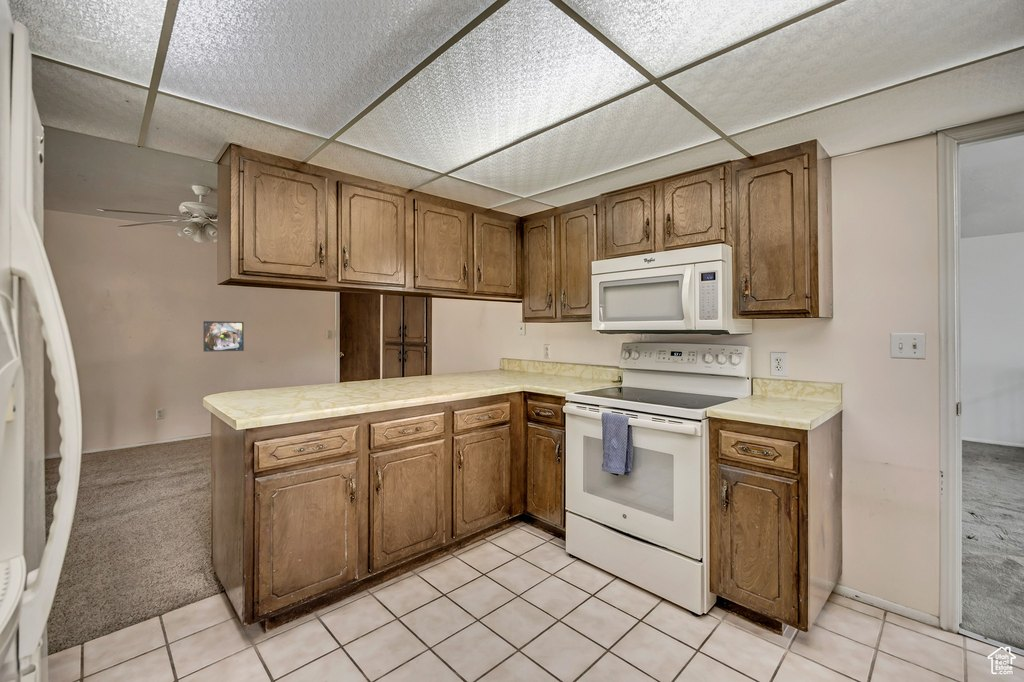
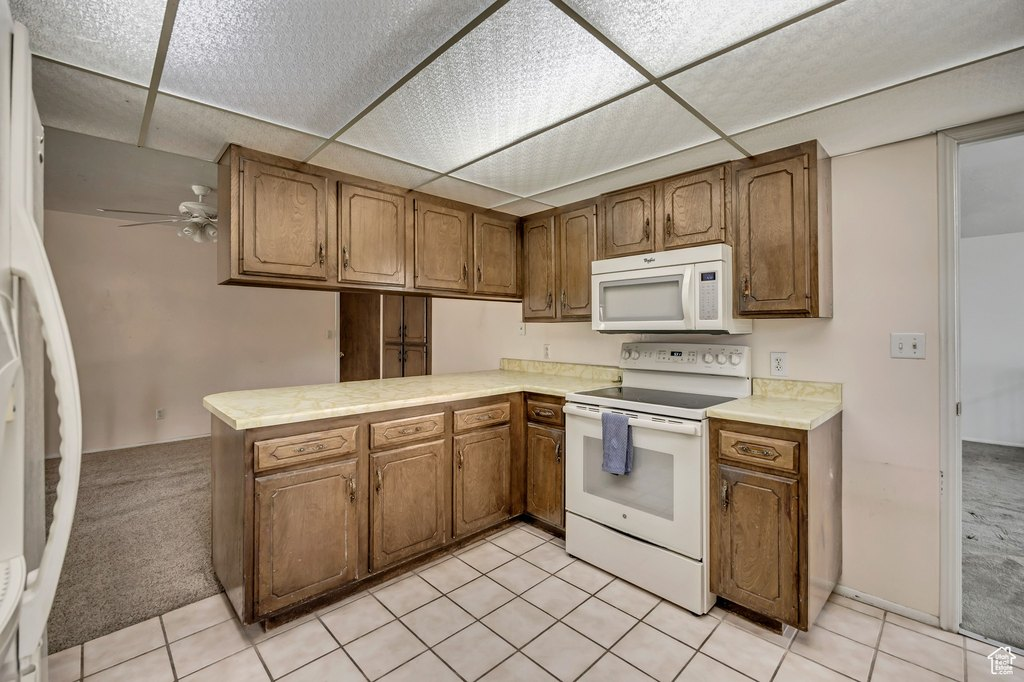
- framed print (224, 336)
